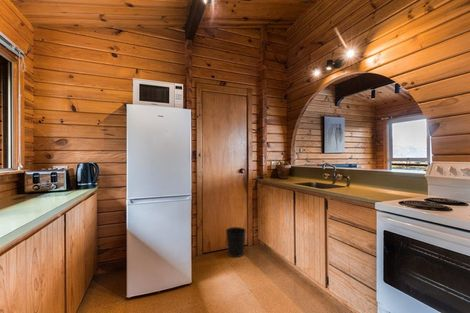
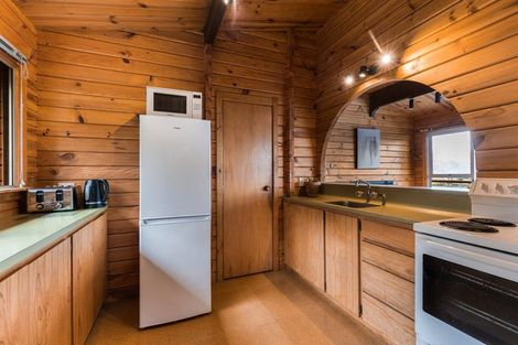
- wastebasket (235, 242)
